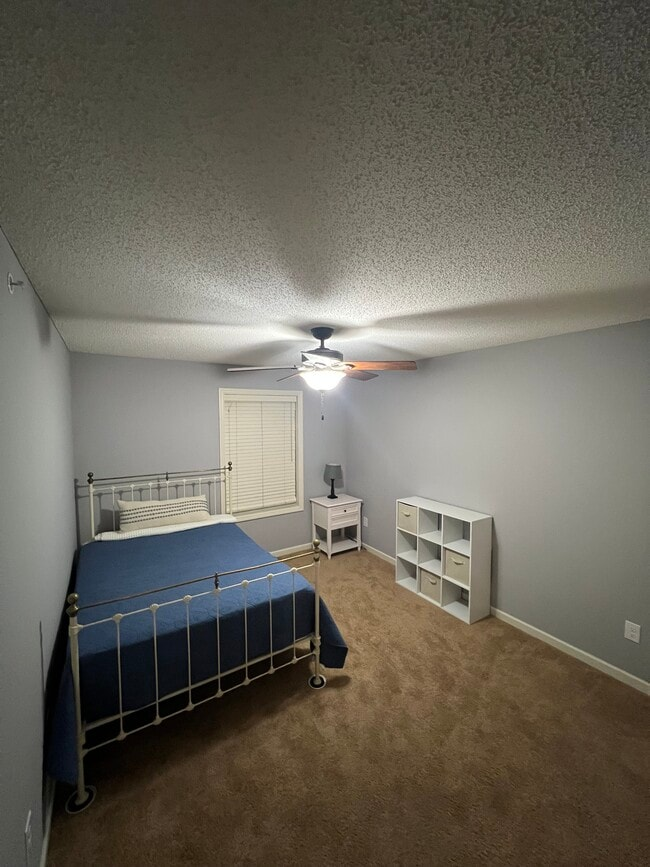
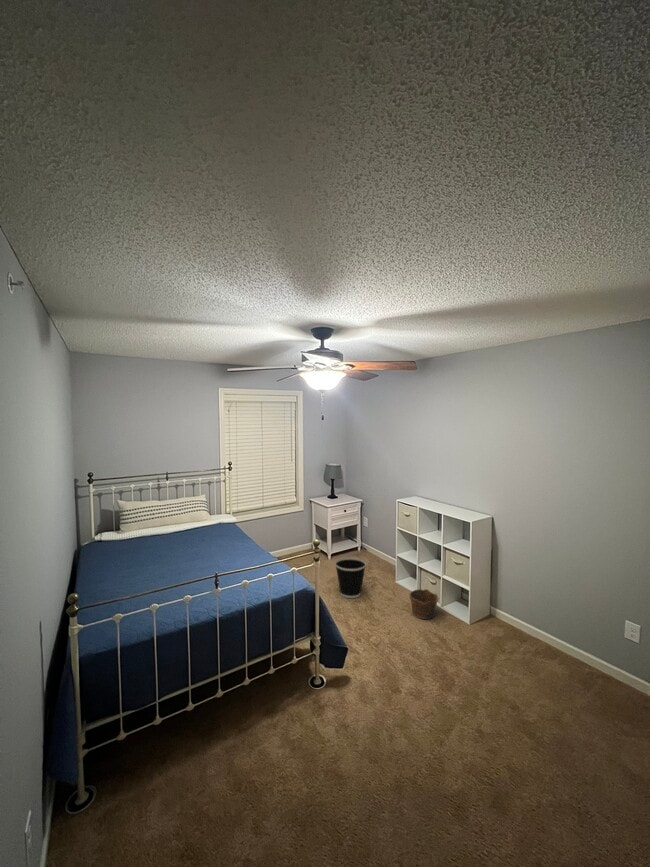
+ wastebasket (350, 578)
+ clay pot (423, 600)
